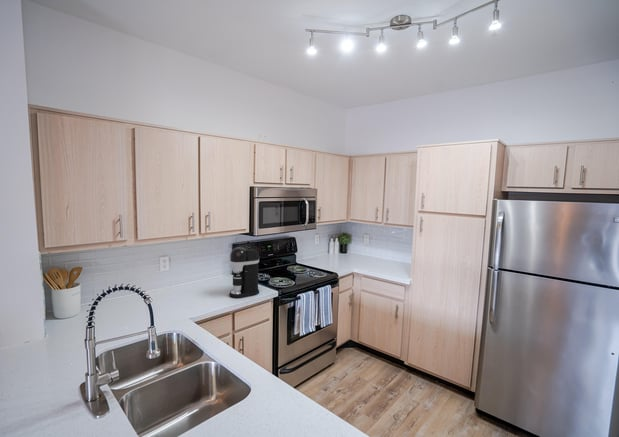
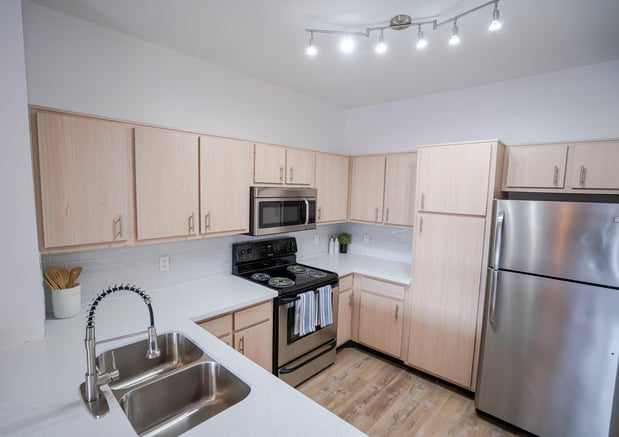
- coffee maker (244, 270)
